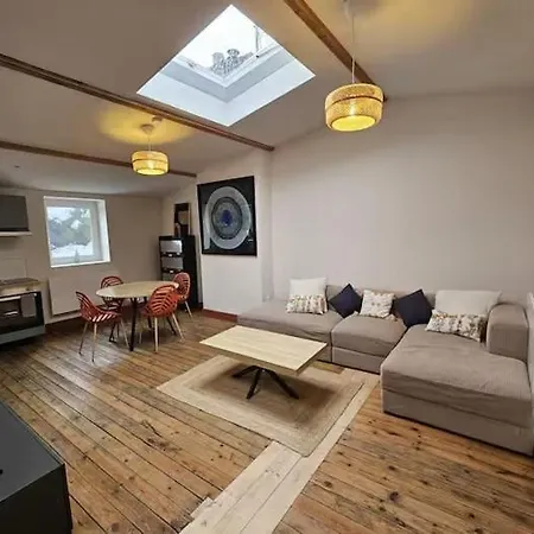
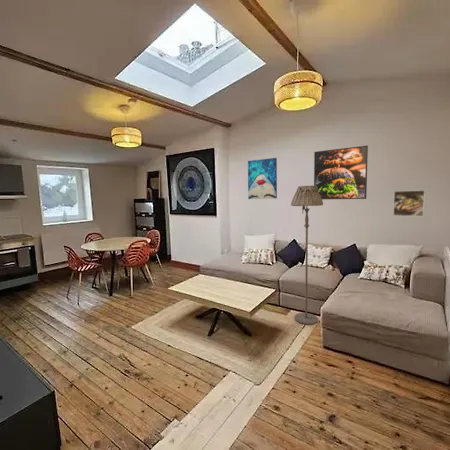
+ floor lamp (306, 254)
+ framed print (408, 203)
+ wall art (261, 179)
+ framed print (339, 174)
